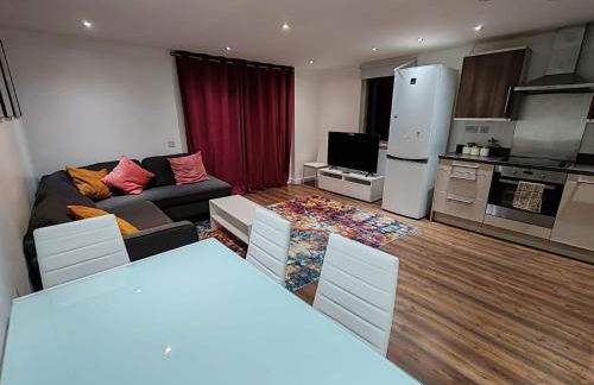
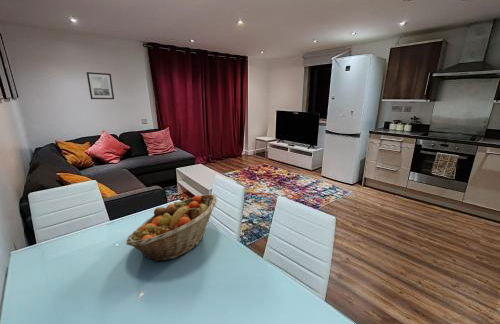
+ wall art (100, 86)
+ fruit basket (176, 222)
